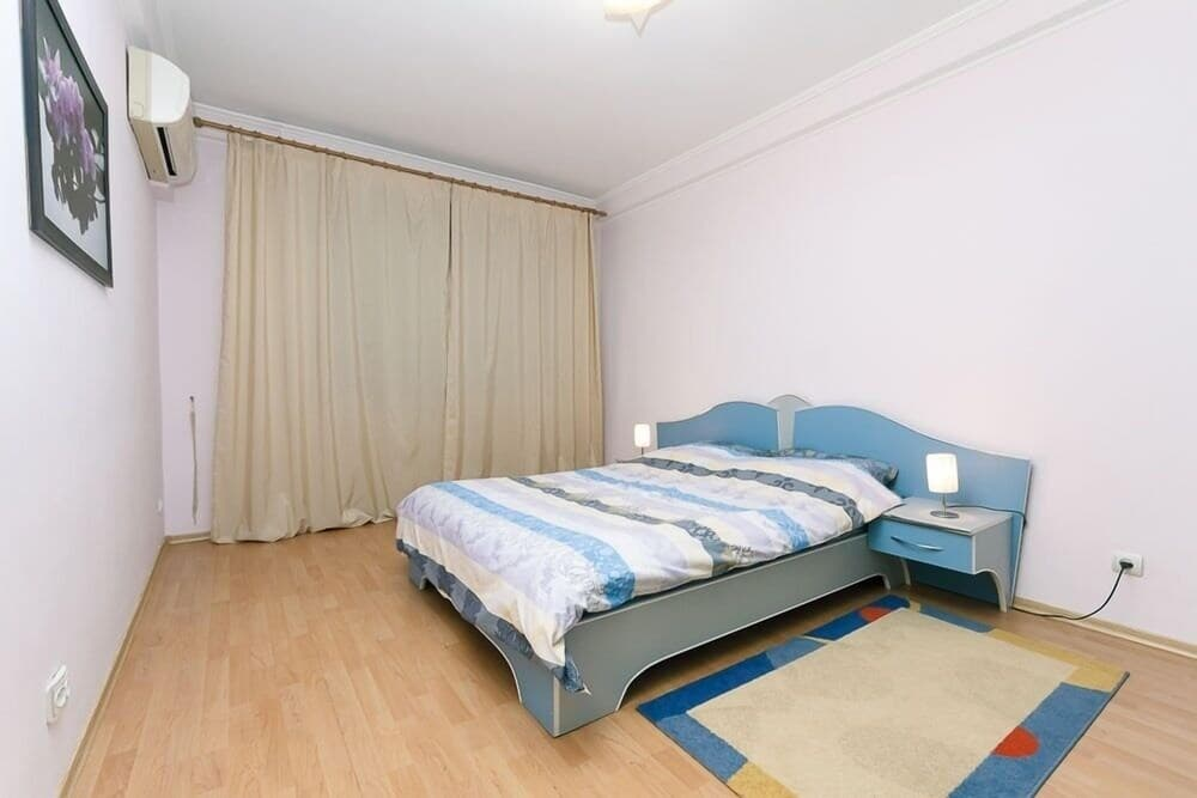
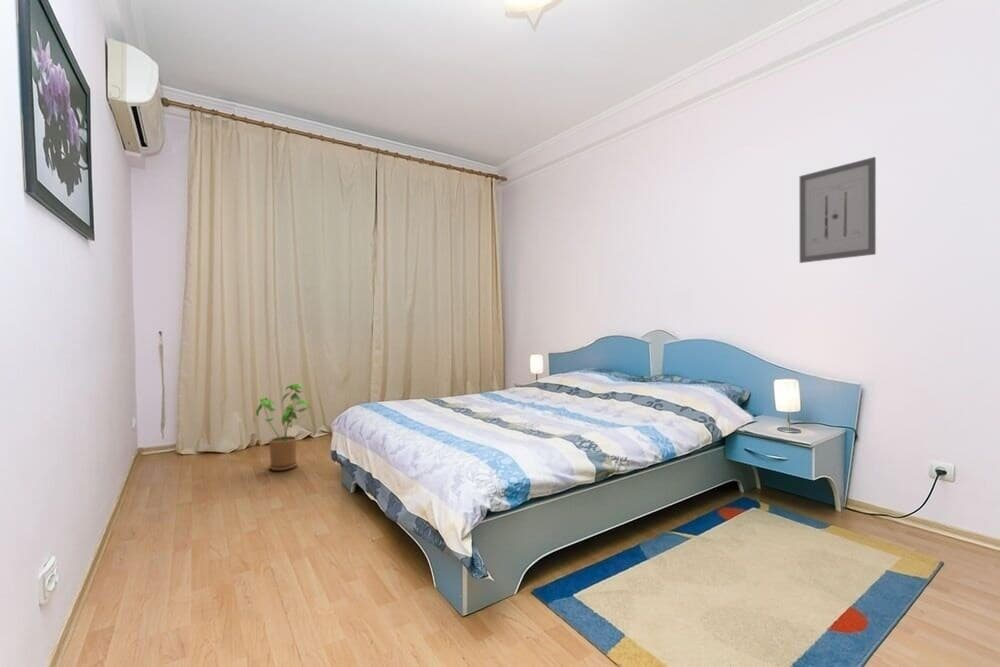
+ house plant (287, 425)
+ wall art (835, 213)
